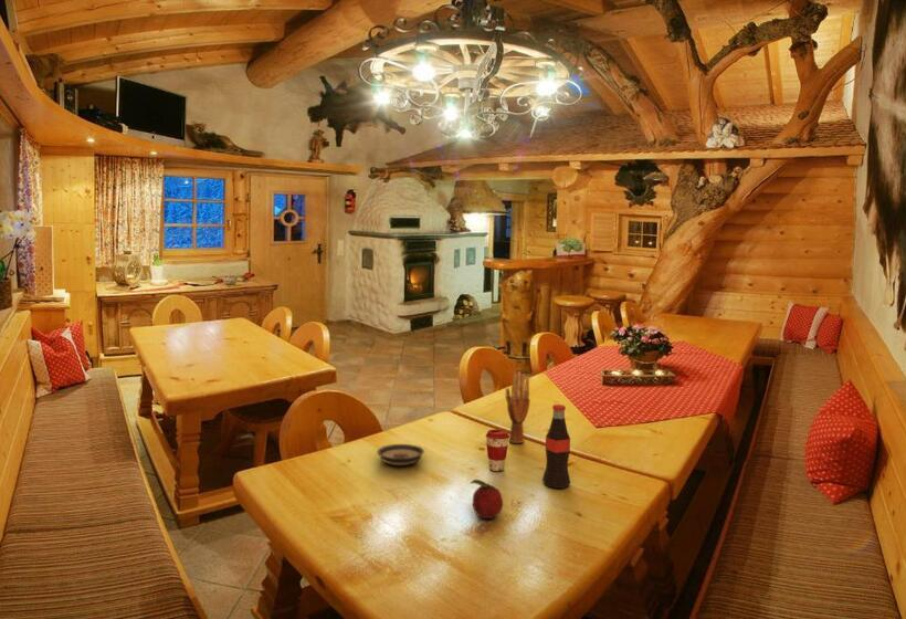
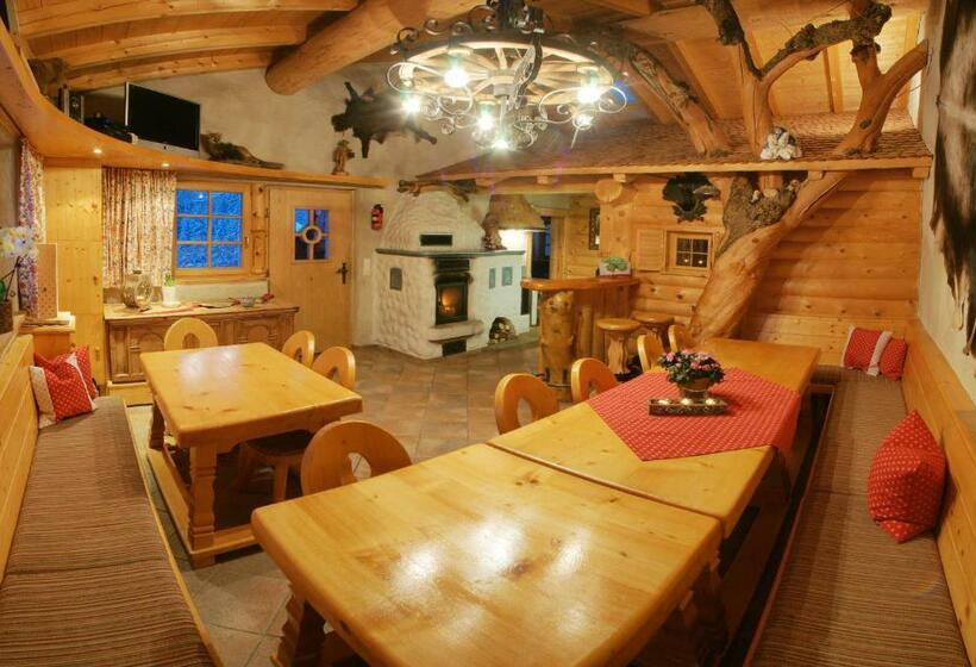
- fruit (485, 497)
- saucer (400, 457)
- bottle (557, 444)
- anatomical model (516, 406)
- coffee cup (496, 450)
